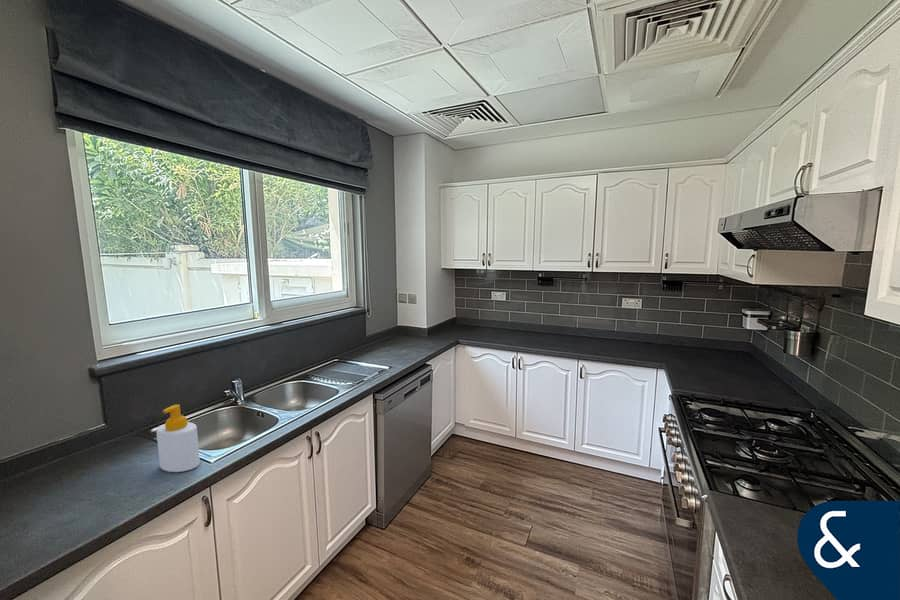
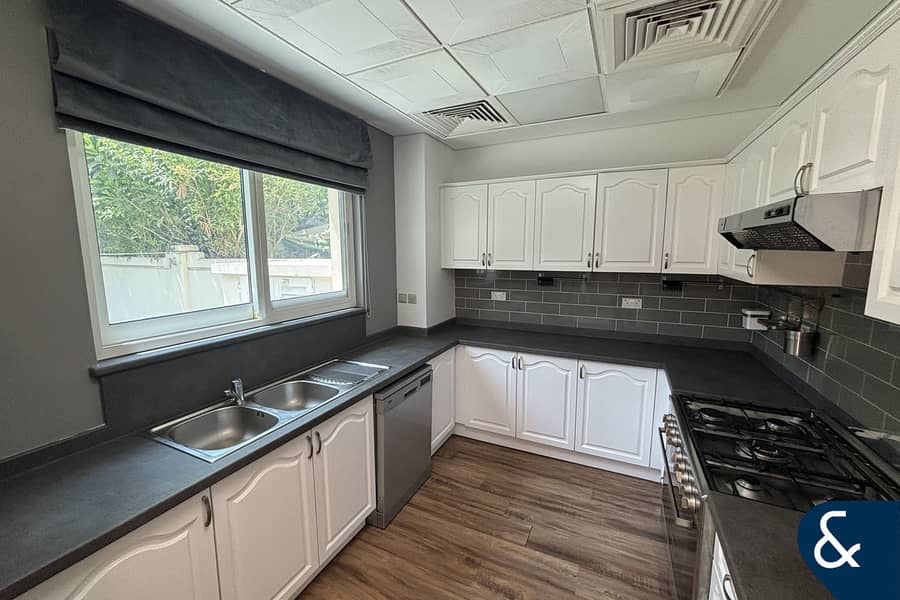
- soap bottle (177, 435)
